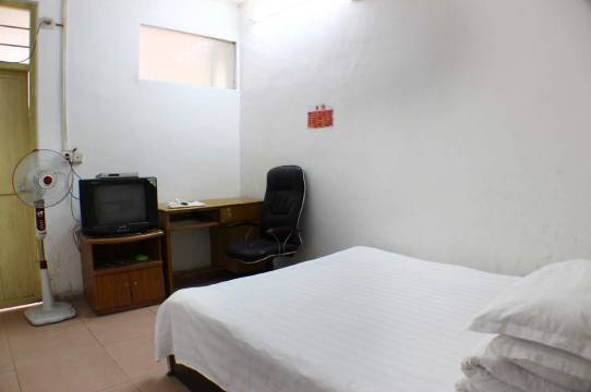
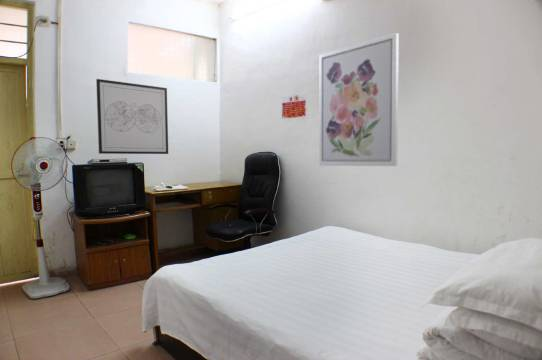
+ wall art (134, 119)
+ wall art (355, 106)
